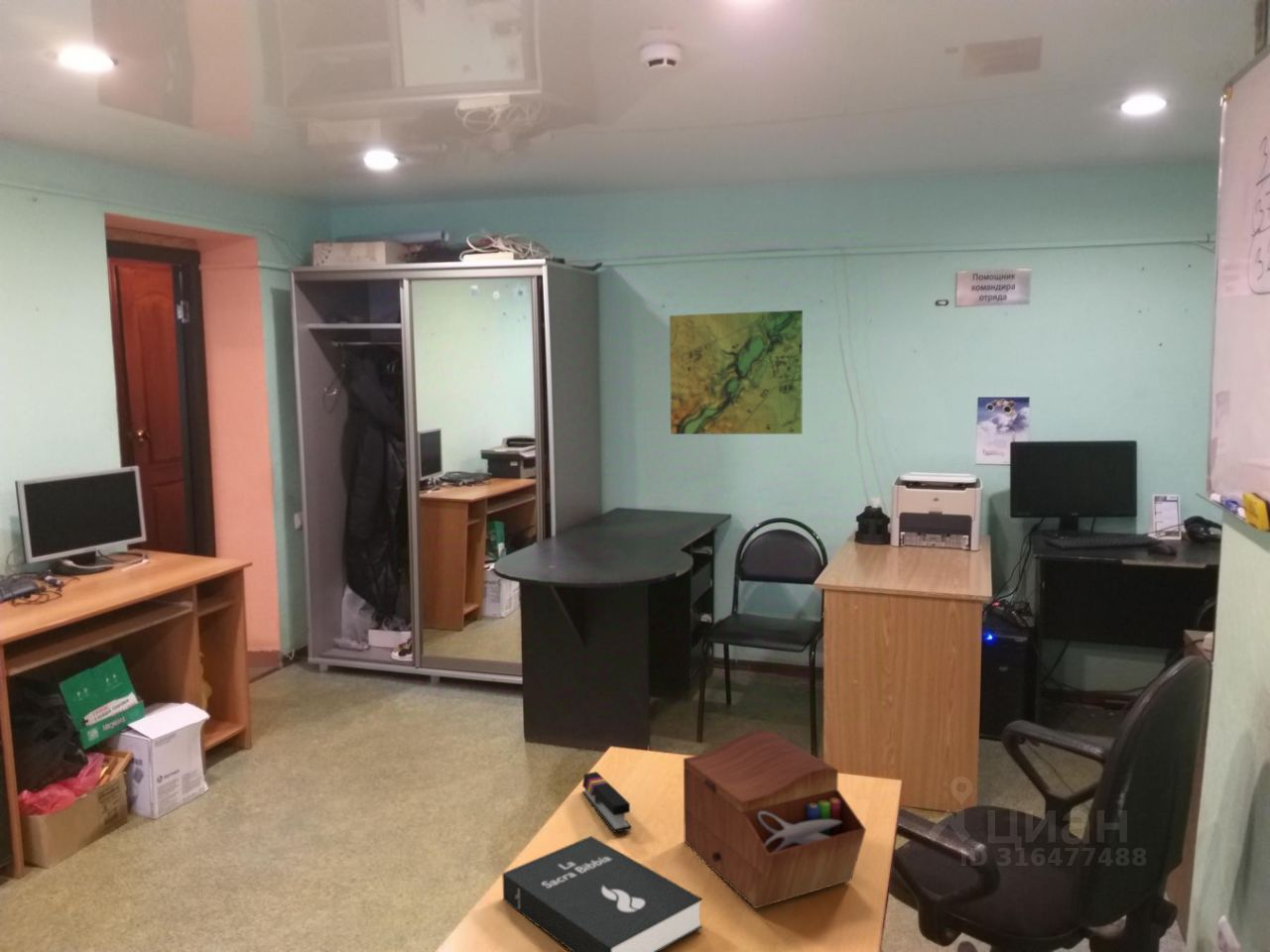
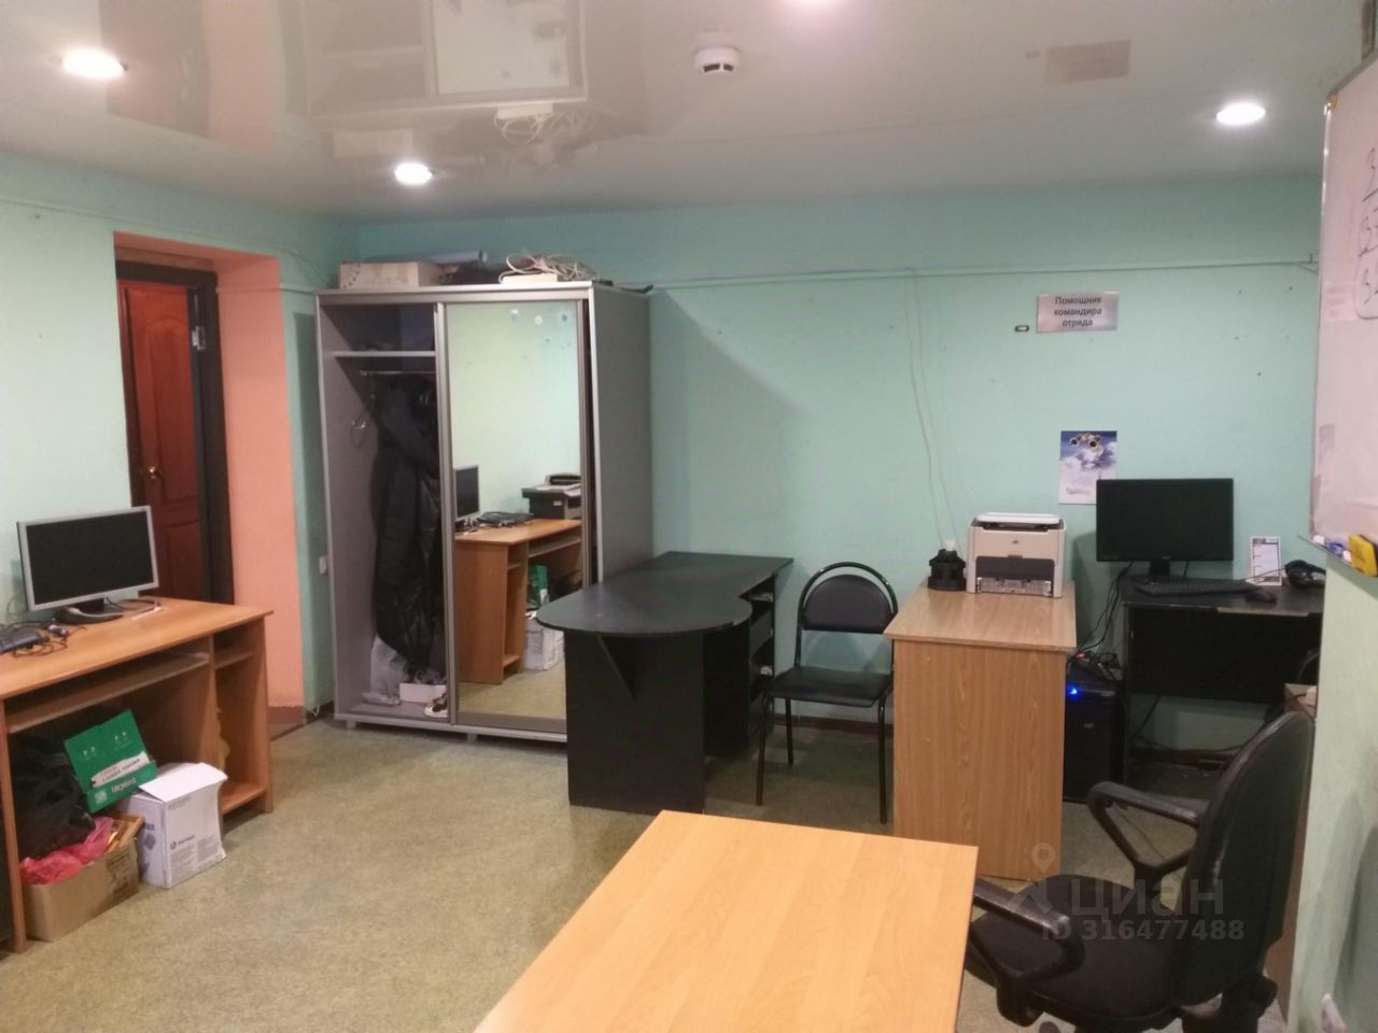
- booklet (599, 899)
- map (734, 374)
- sewing box (767, 815)
- stapler (605, 798)
